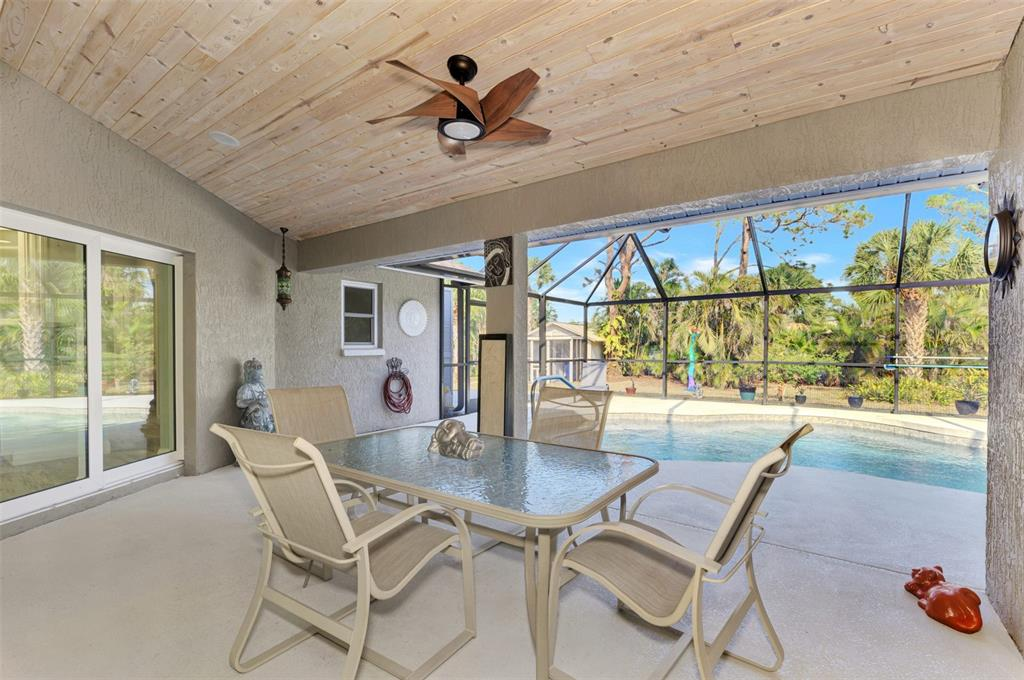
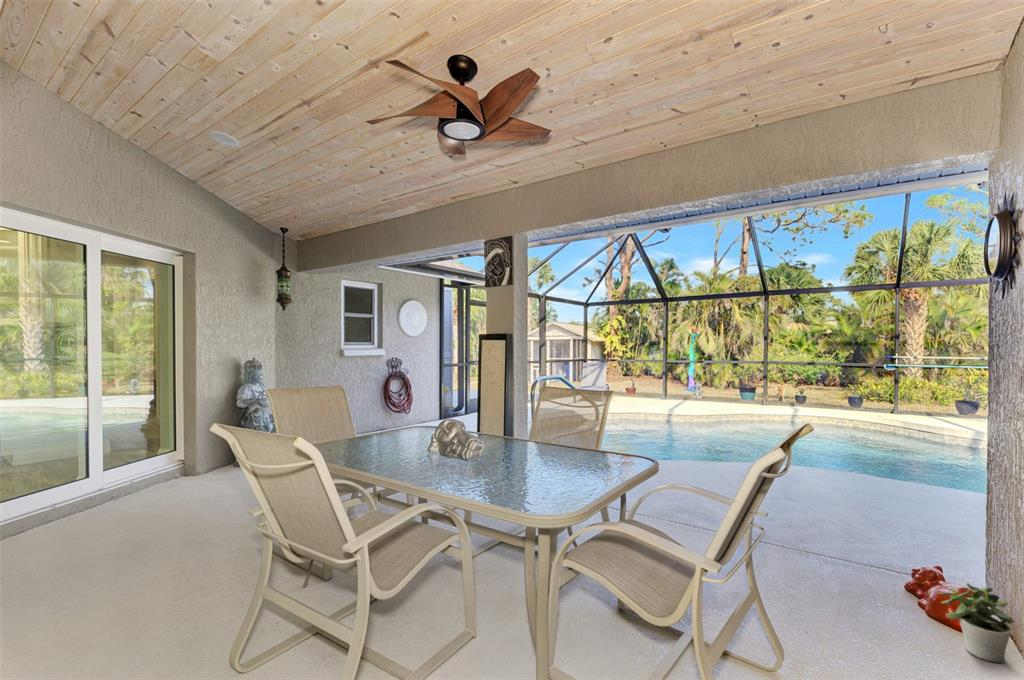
+ potted plant (974, 617)
